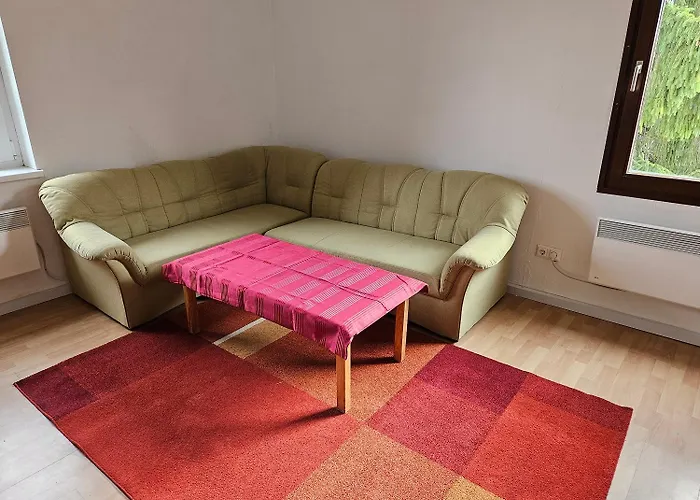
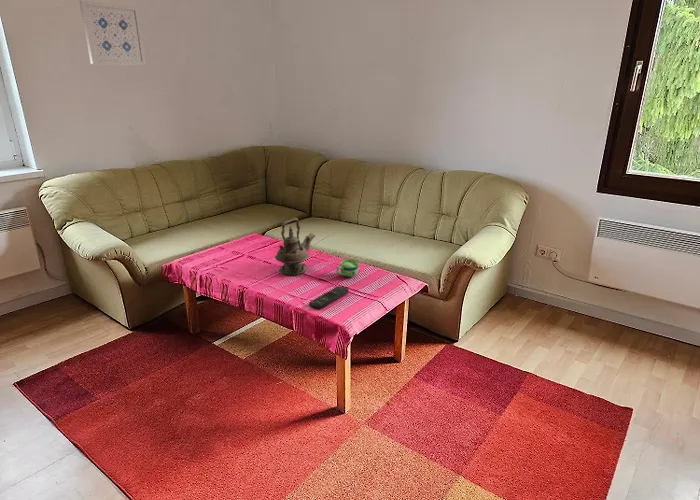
+ remote control (329, 297)
+ cup (347, 269)
+ wall art (114, 34)
+ teapot (298, 242)
